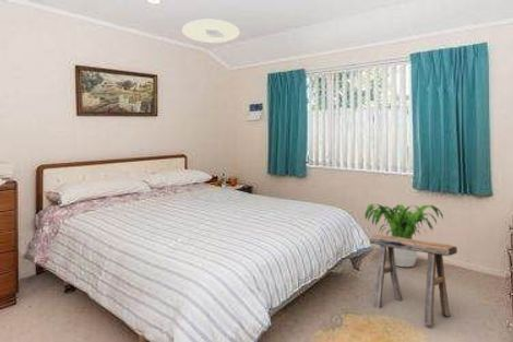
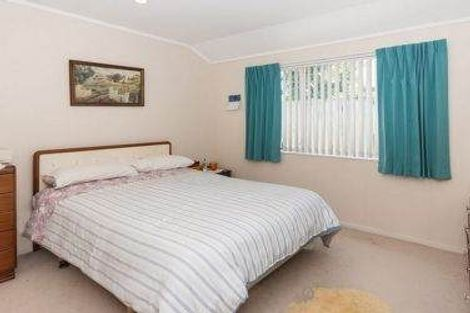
- potted plant (404, 234)
- stool (397, 279)
- ceiling light (211, 28)
